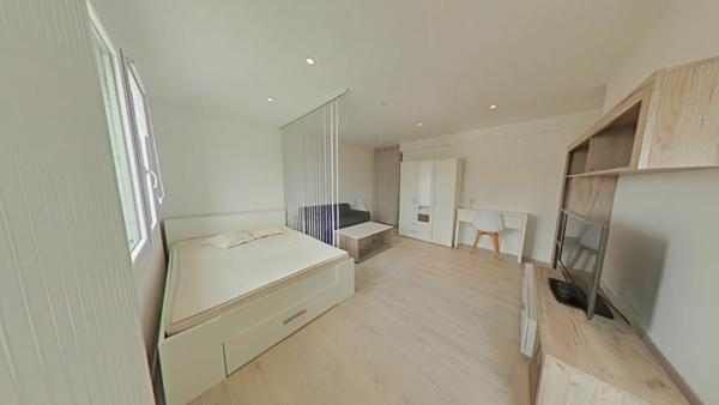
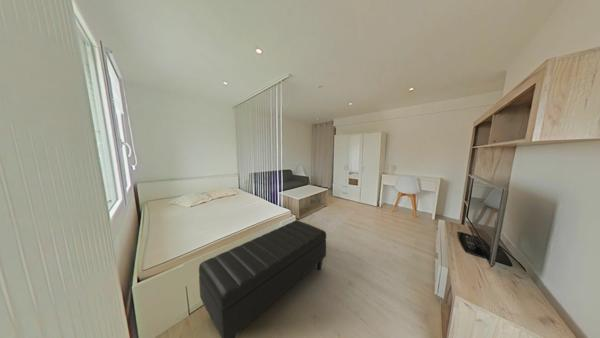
+ ottoman (273, 266)
